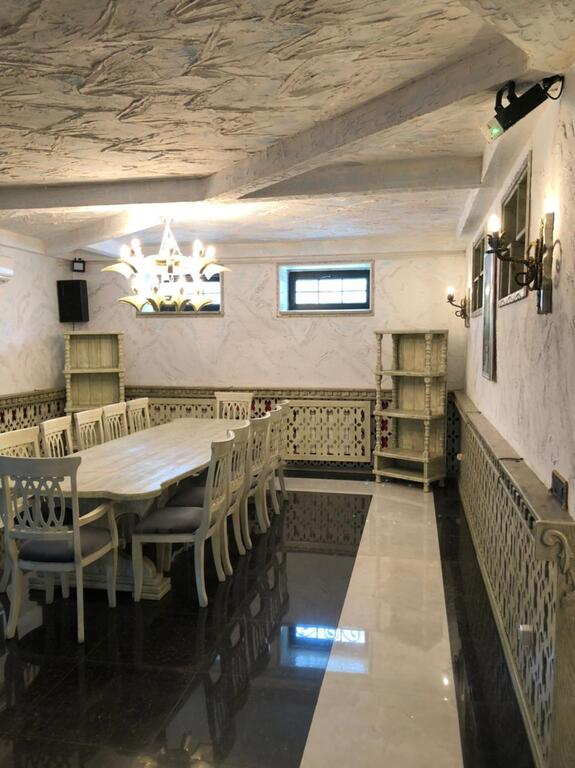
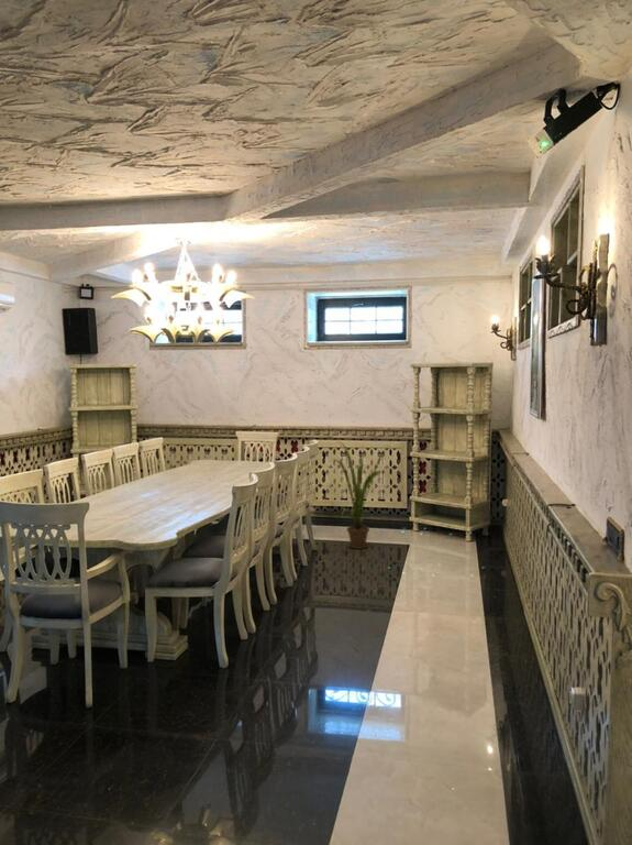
+ house plant (352, 494)
